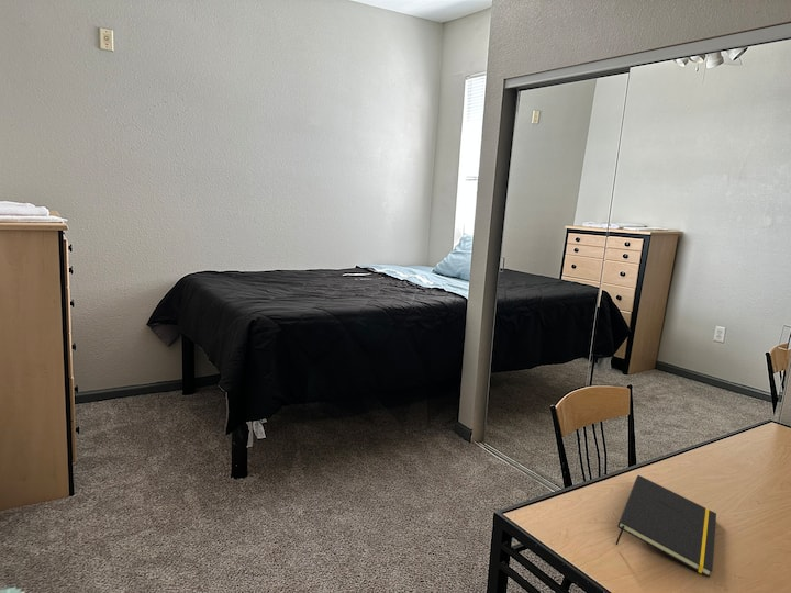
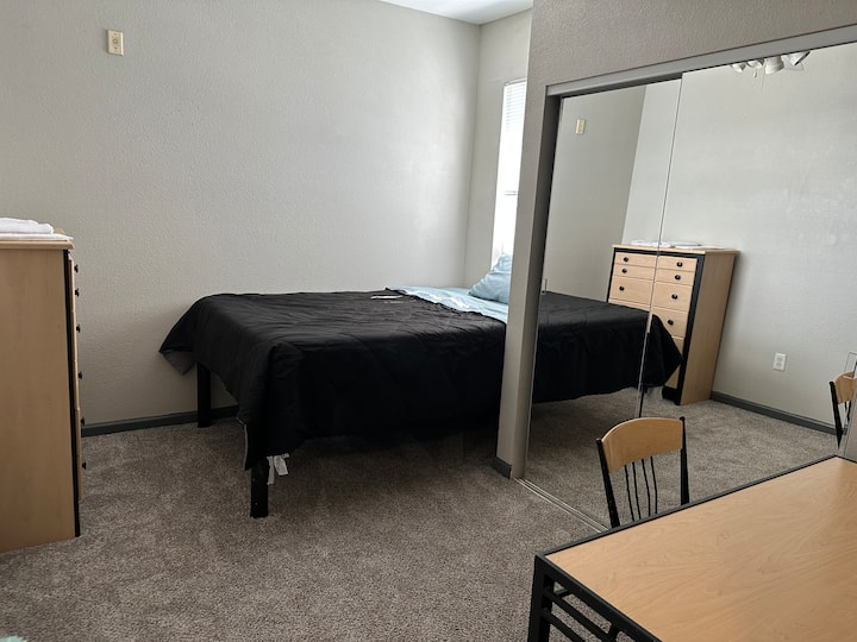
- notepad (669, 519)
